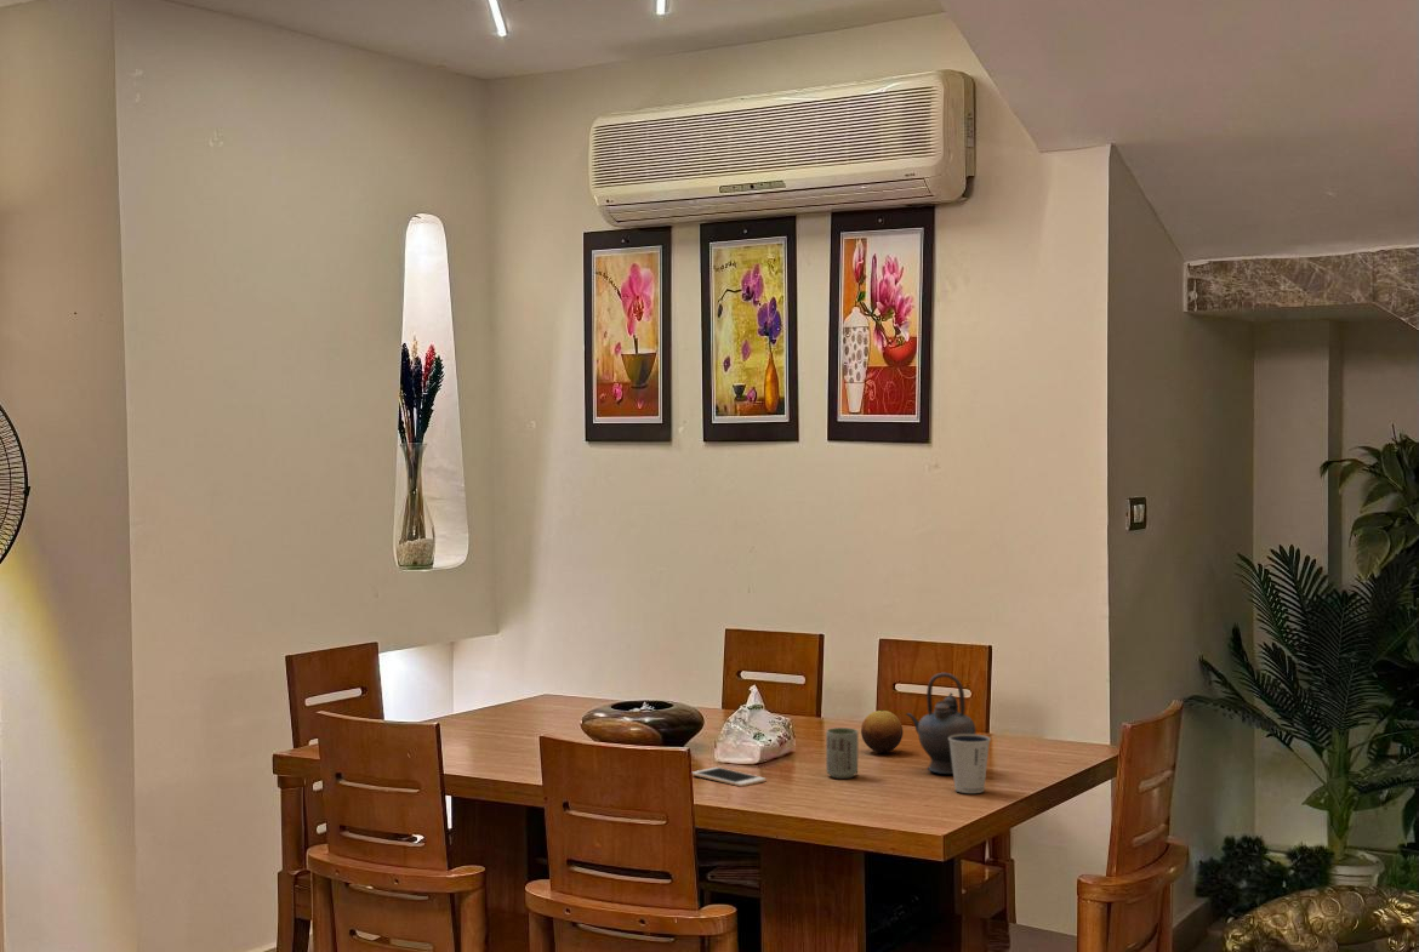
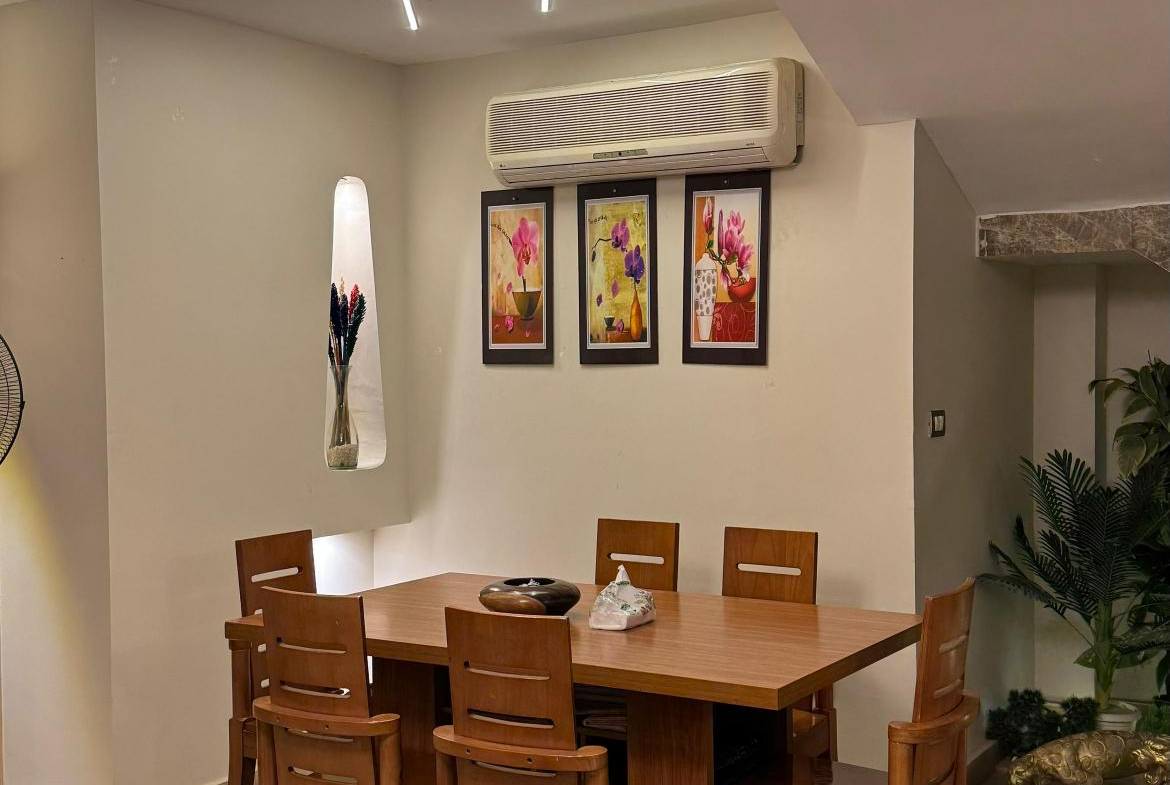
- dixie cup (969, 764)
- teapot (940, 722)
- cup (842, 753)
- fruit (882, 730)
- cell phone (728, 776)
